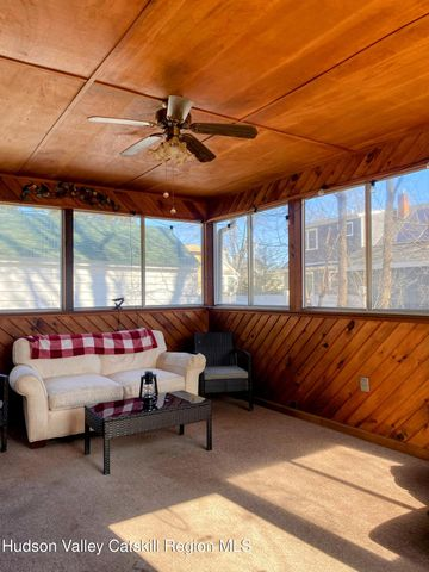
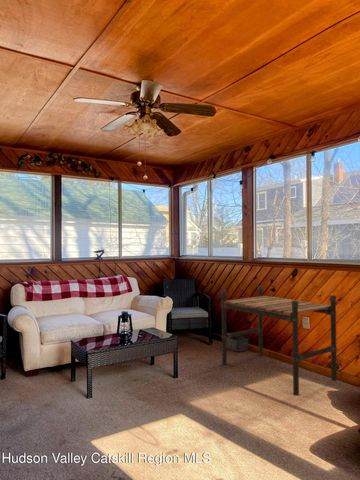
+ storage bin (235, 343)
+ table (262, 332)
